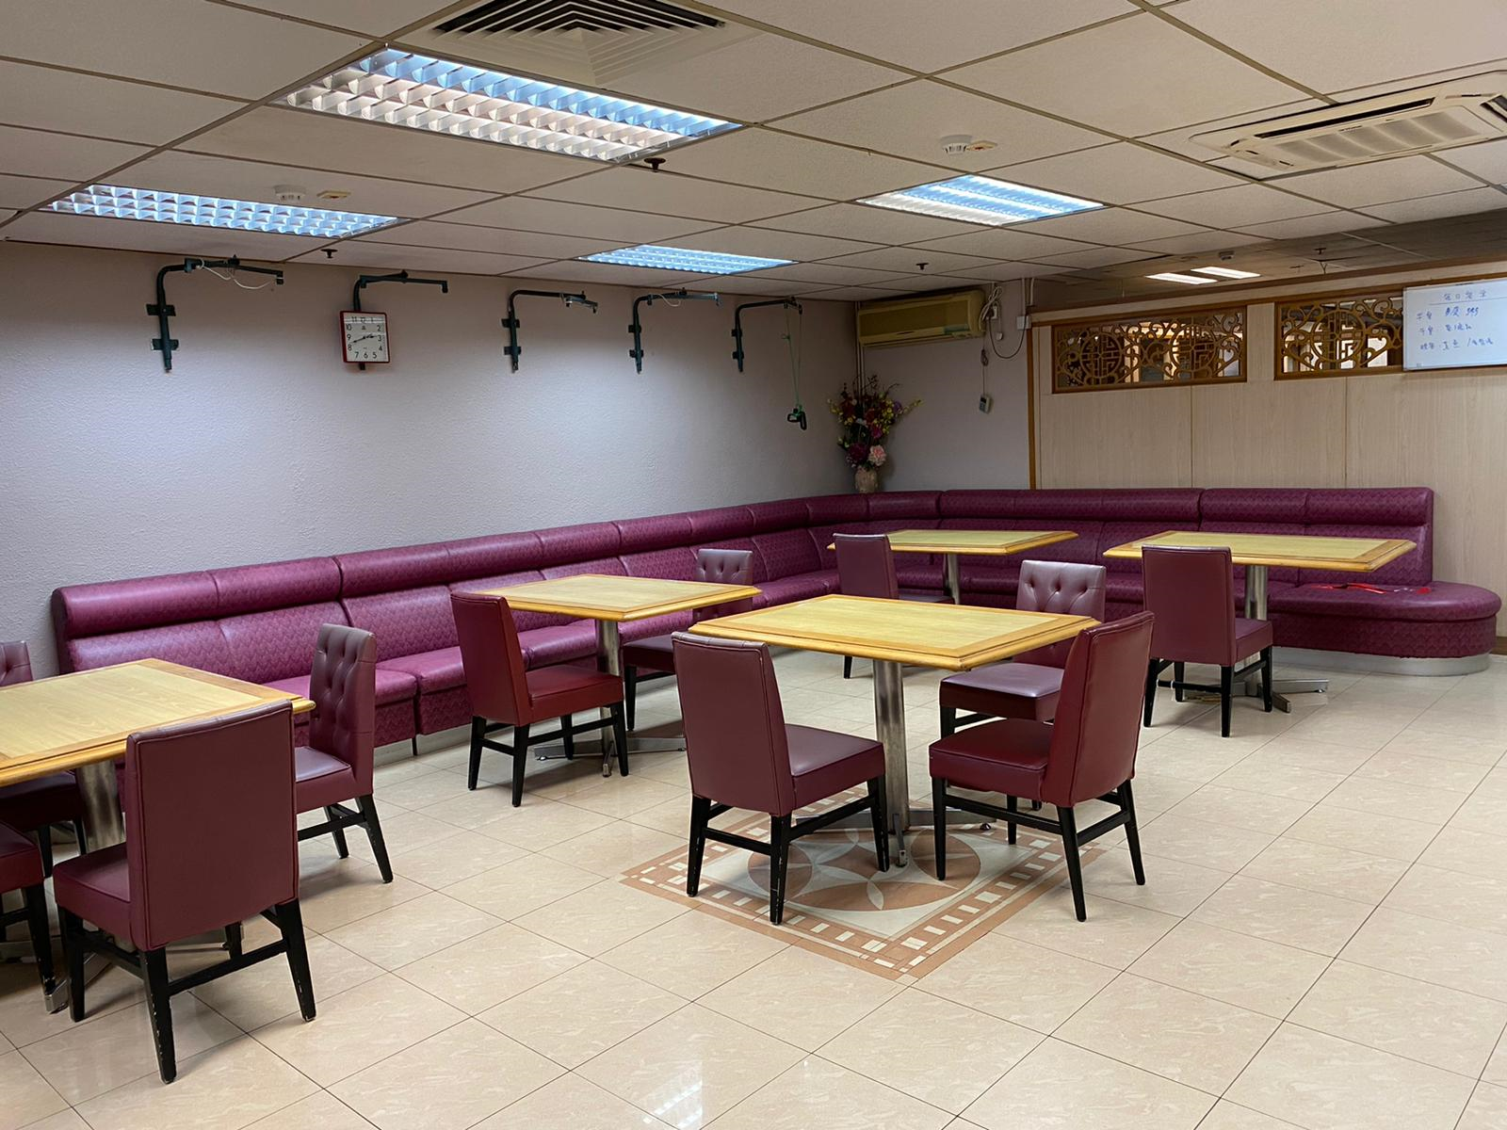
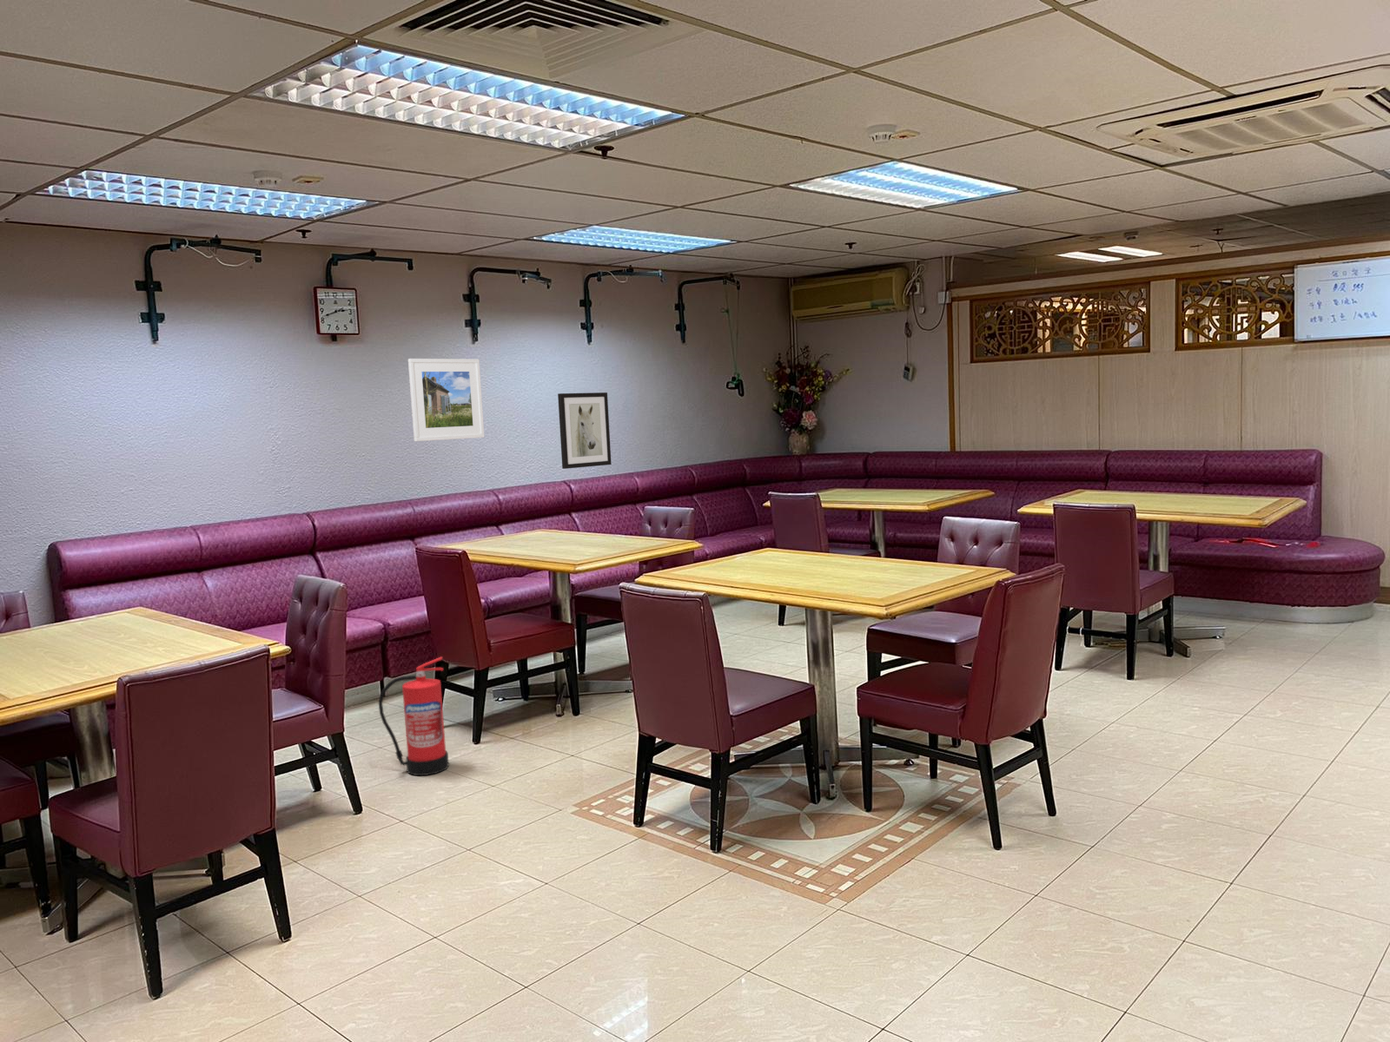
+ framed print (448, 398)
+ wall art (584, 430)
+ fire extinguisher (413, 715)
